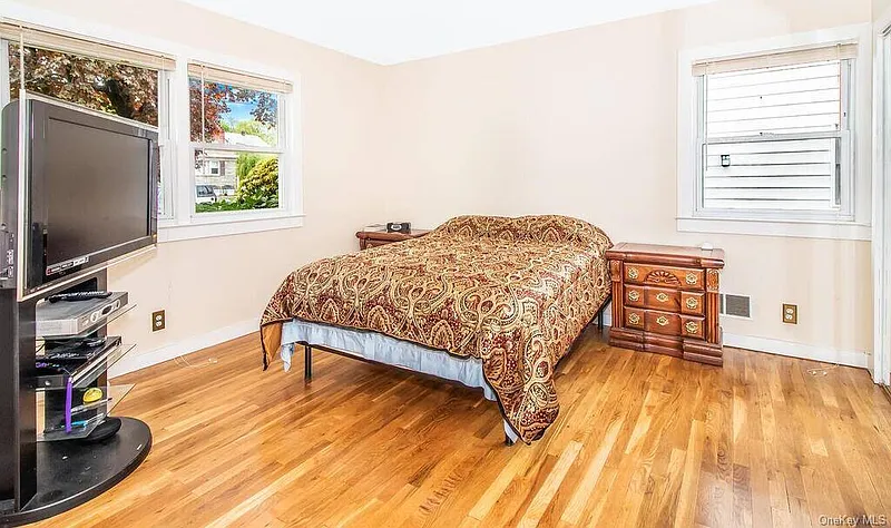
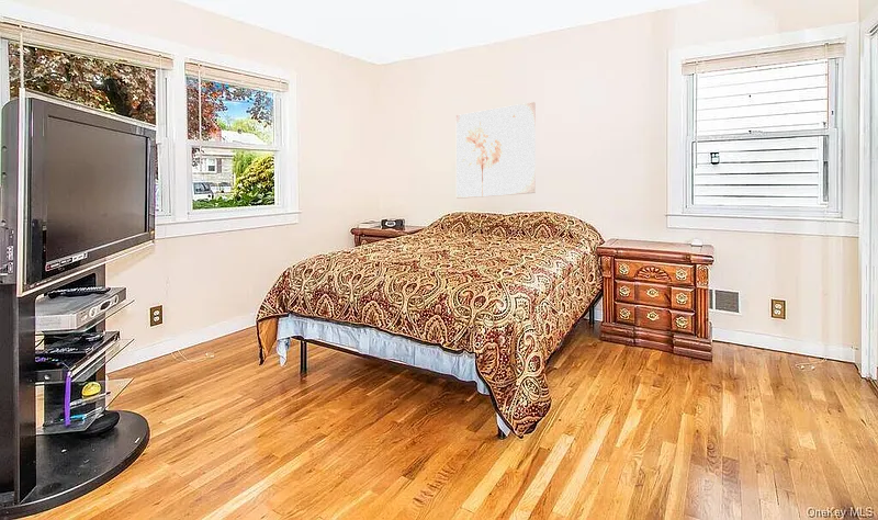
+ wall art (494, 152)
